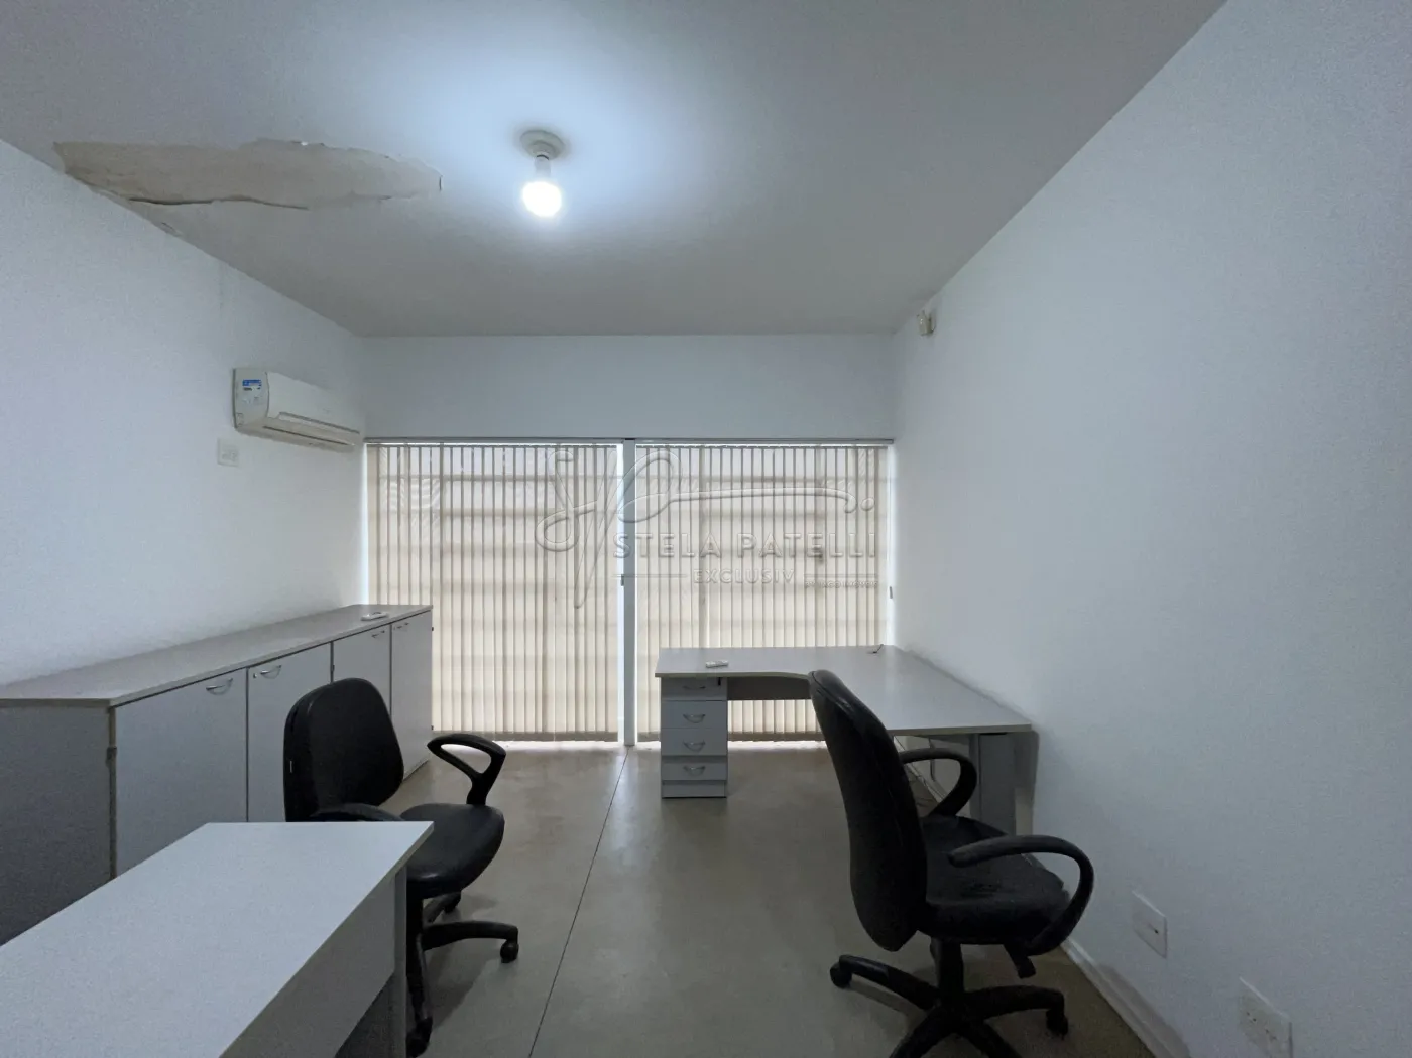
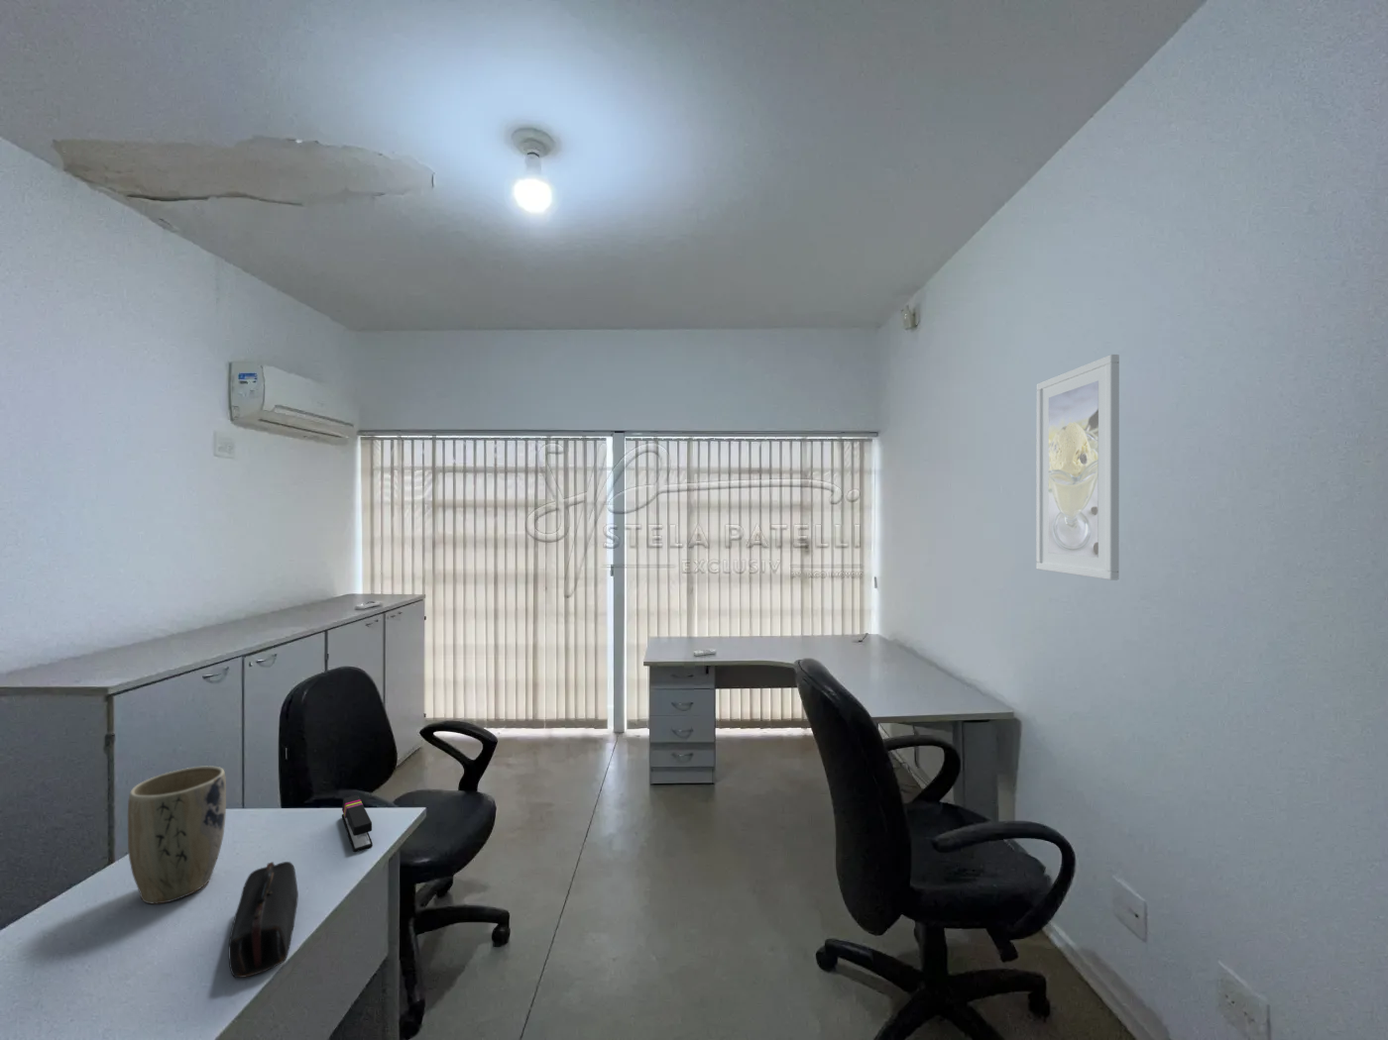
+ stapler (356, 819)
+ plant pot (178, 834)
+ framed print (1073, 472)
+ pencil case (264, 901)
